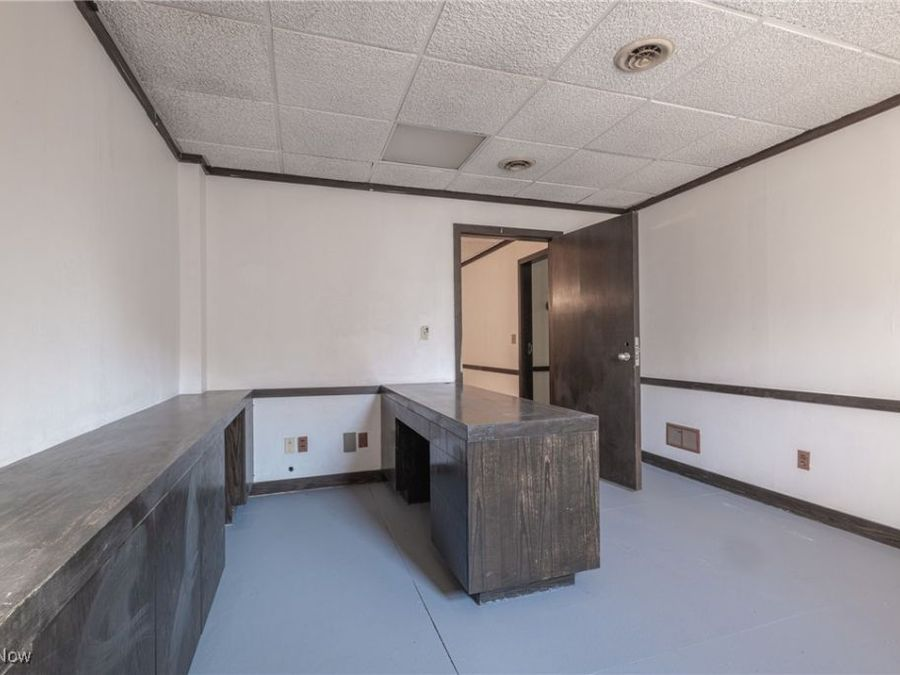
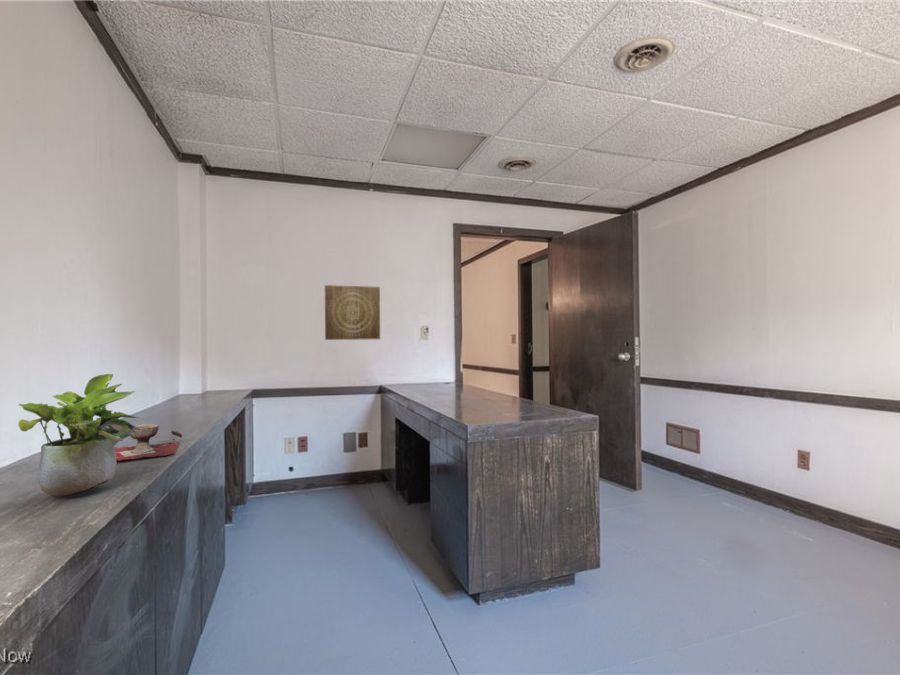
+ wall art (352, 312)
+ decorative bowl (139, 439)
+ potted plant (88, 434)
